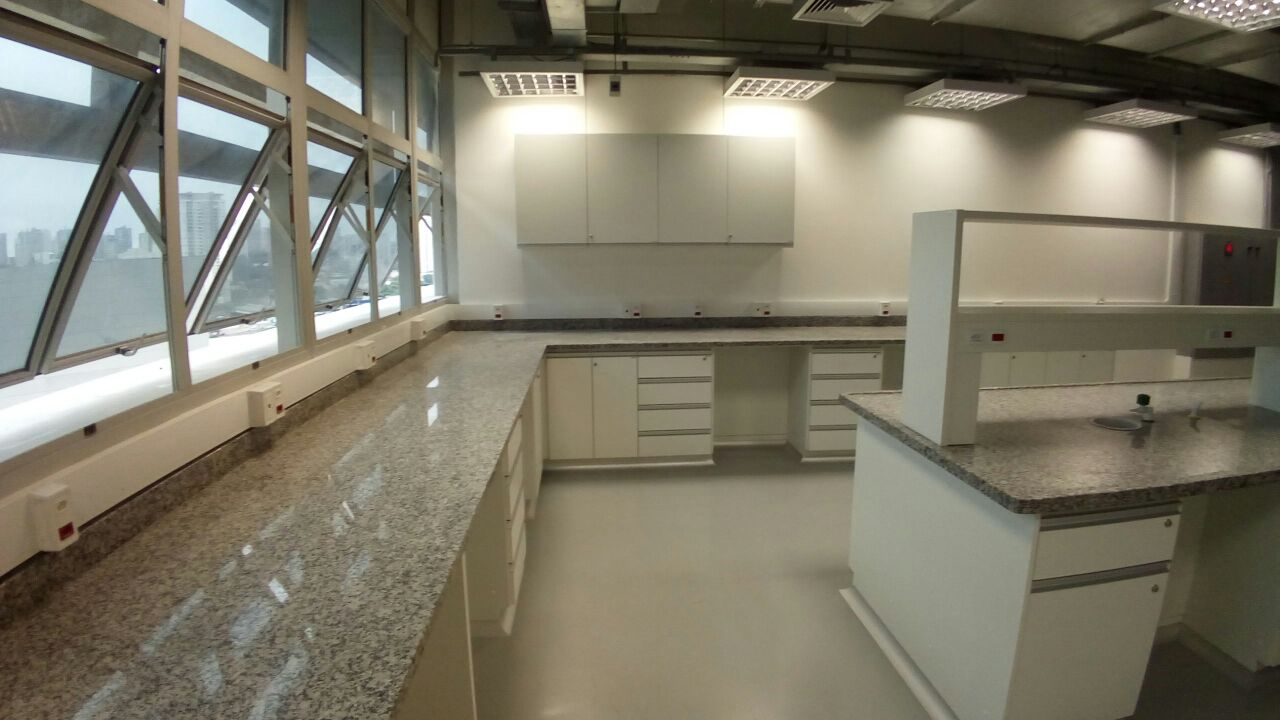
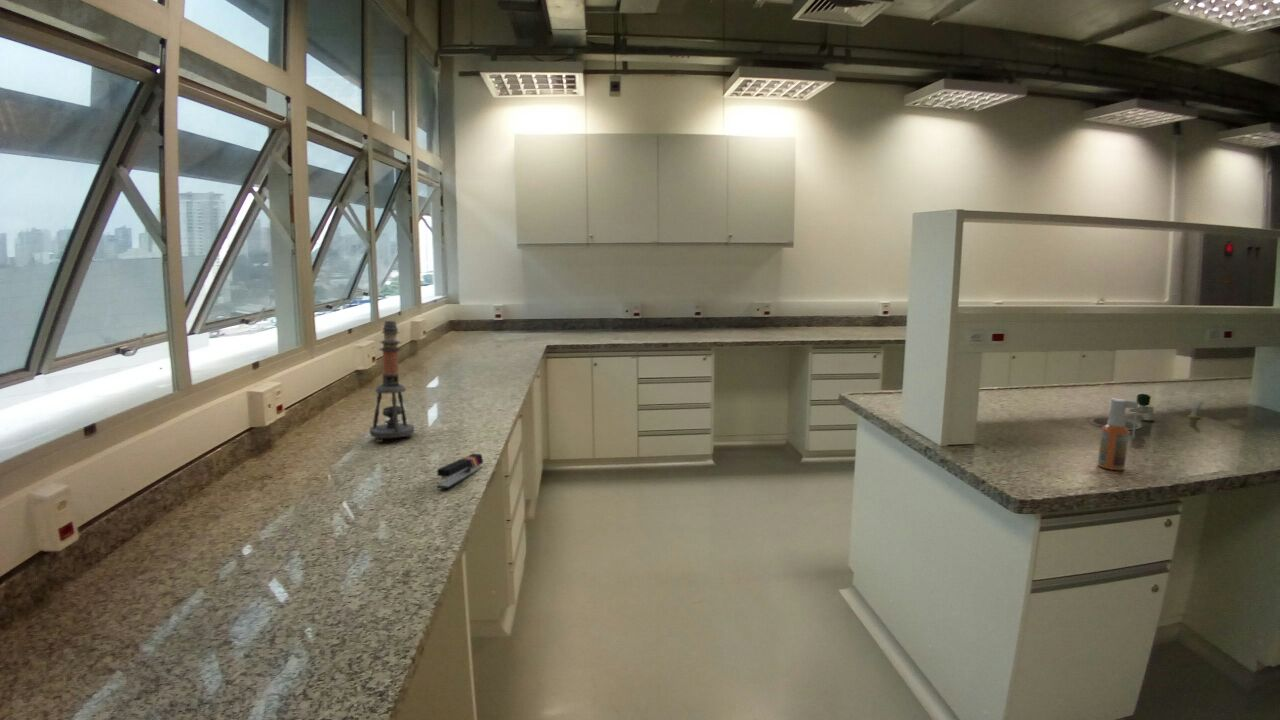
+ microscope (390, 379)
+ spray bottle (1117, 434)
+ stapler (461, 468)
